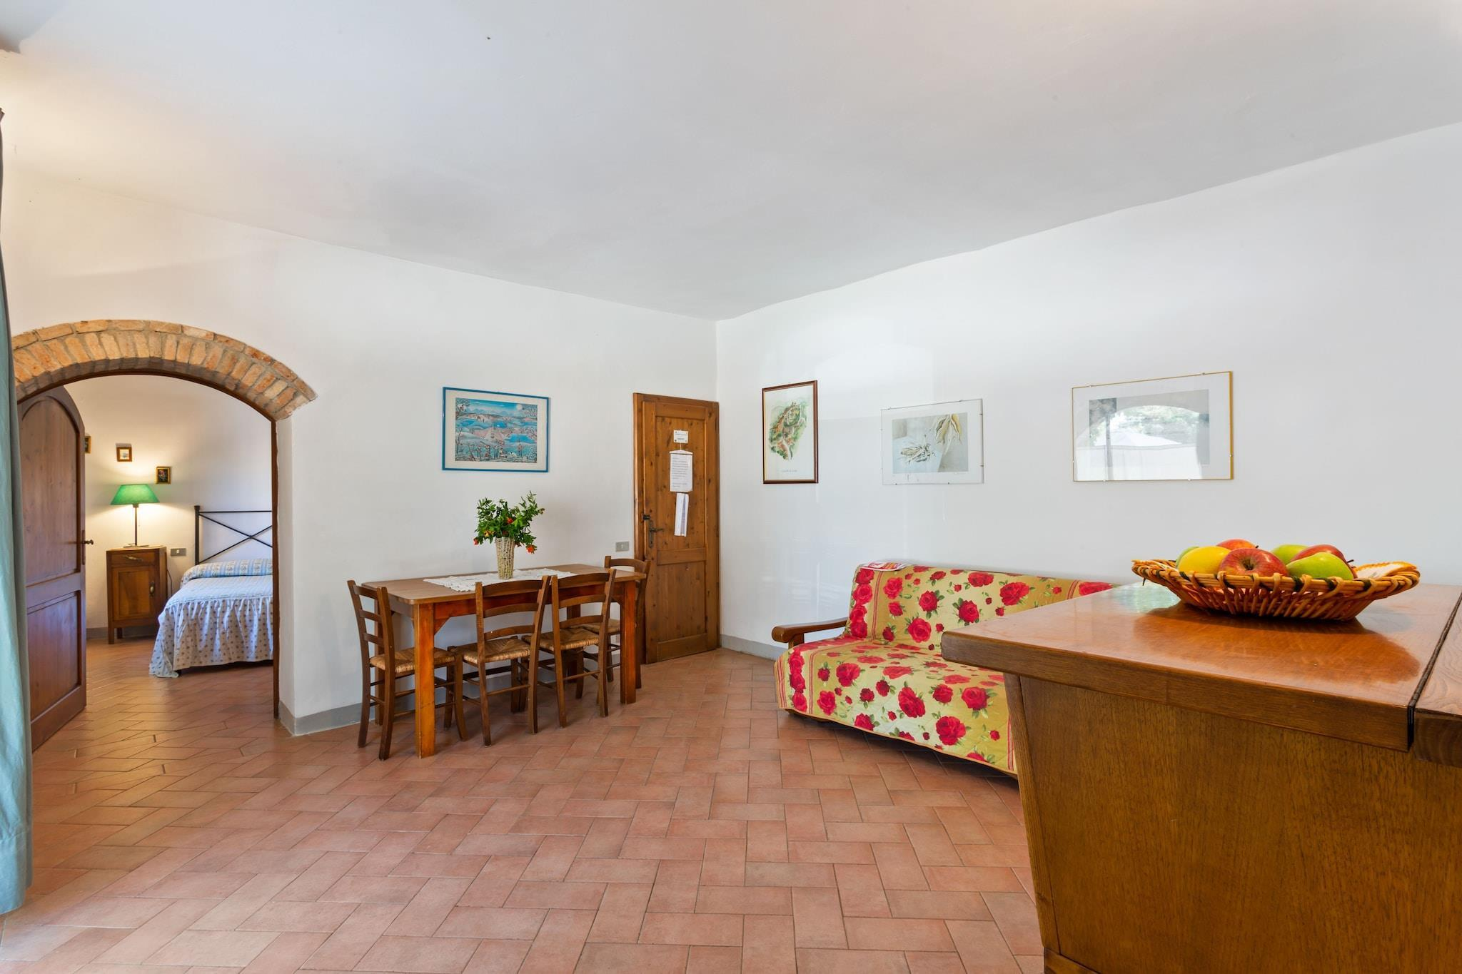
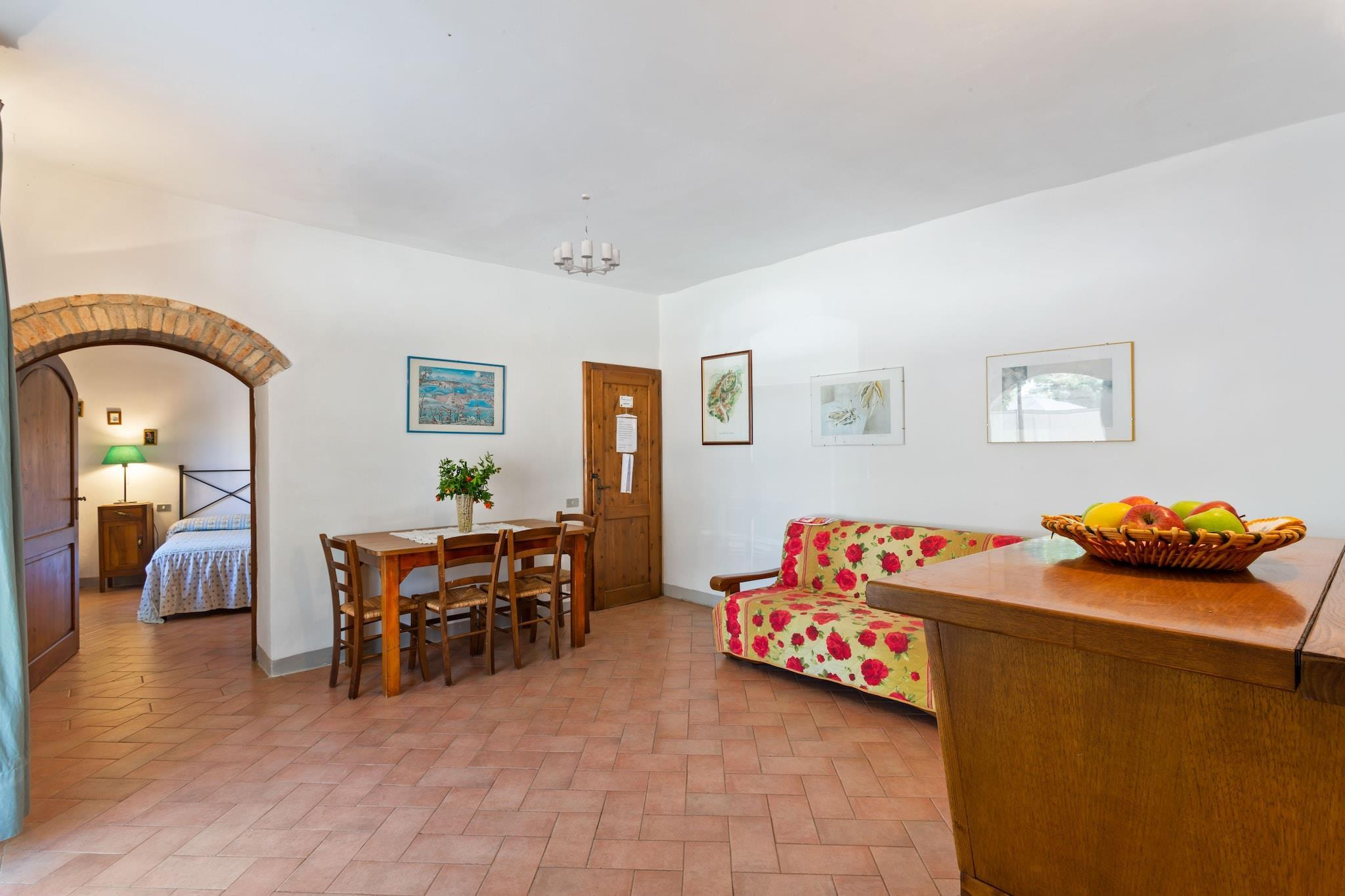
+ chandelier (586, 234)
